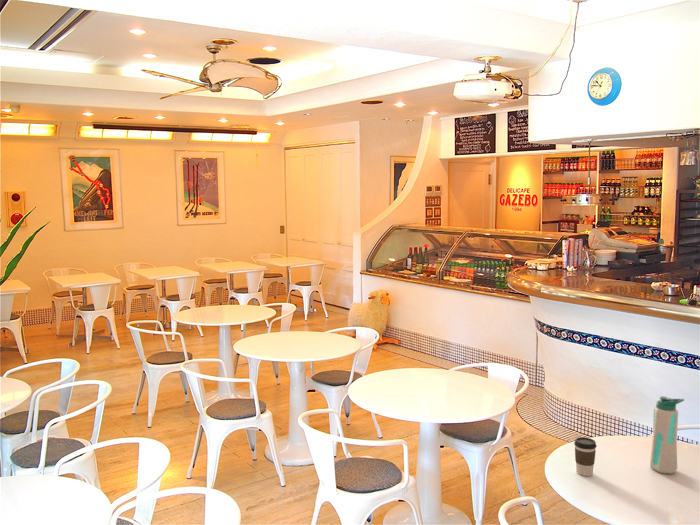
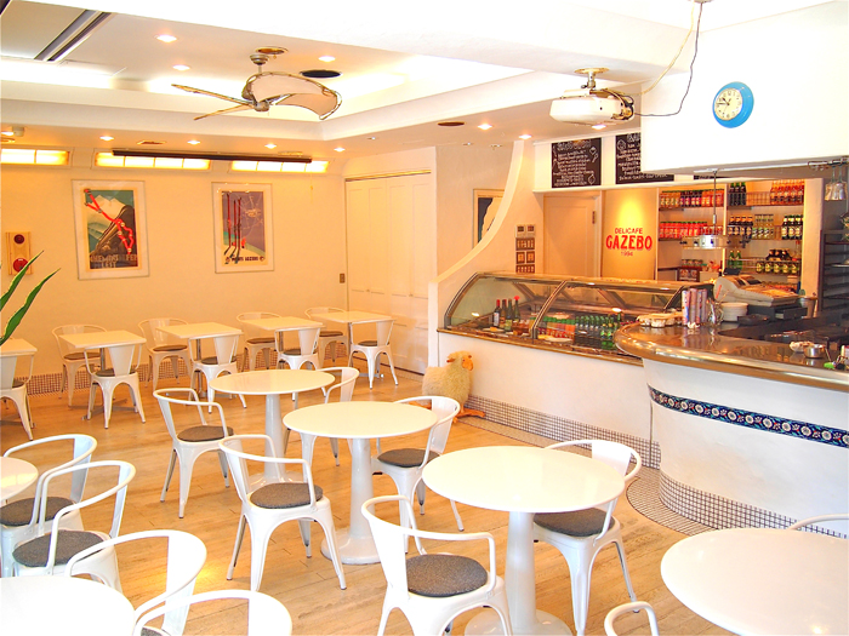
- coffee cup (584, 456)
- water bottle (667, 433)
